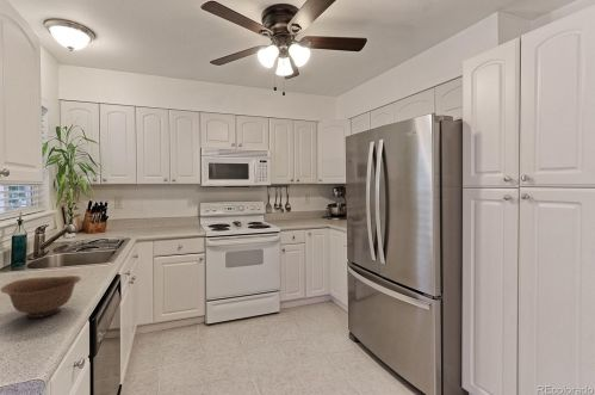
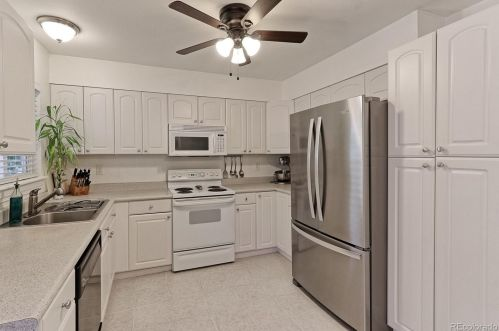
- bowl (43, 297)
